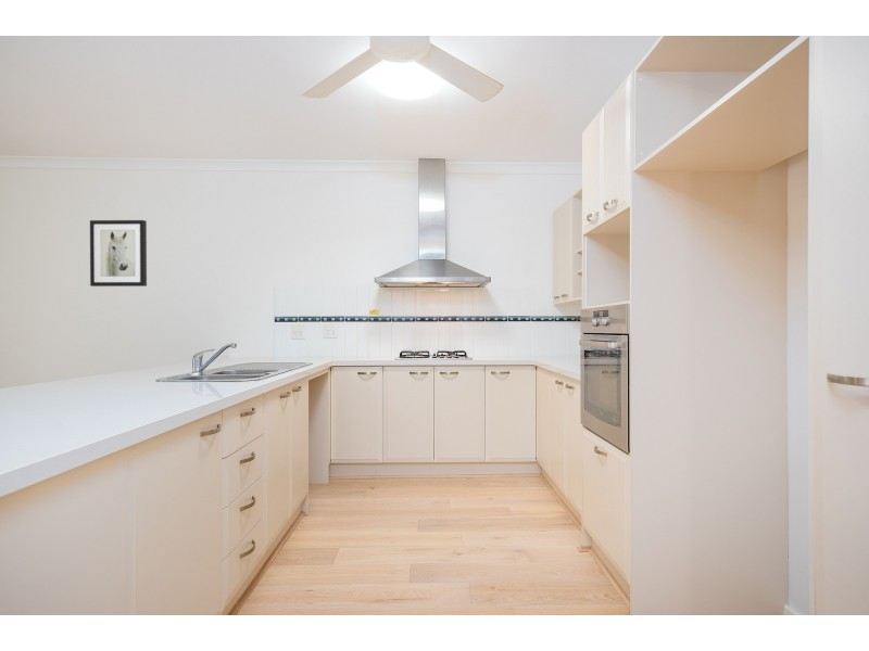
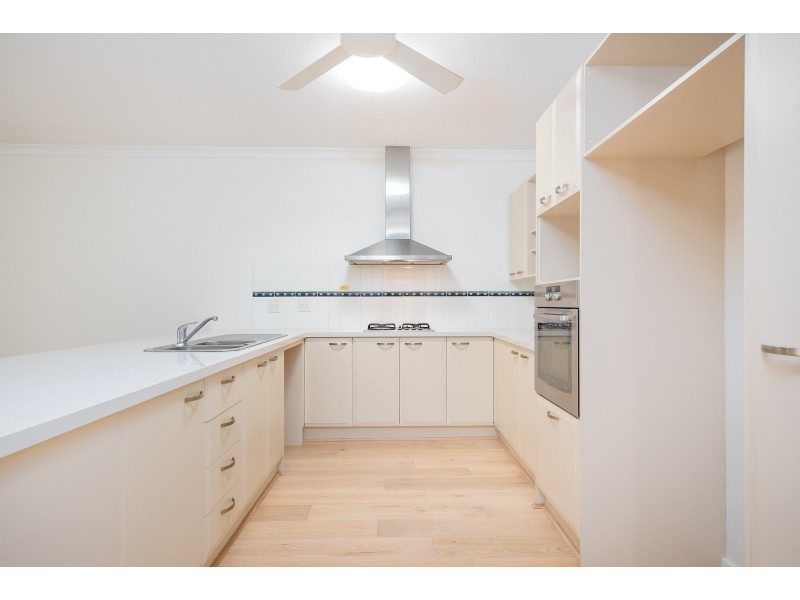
- wall art (118, 253)
